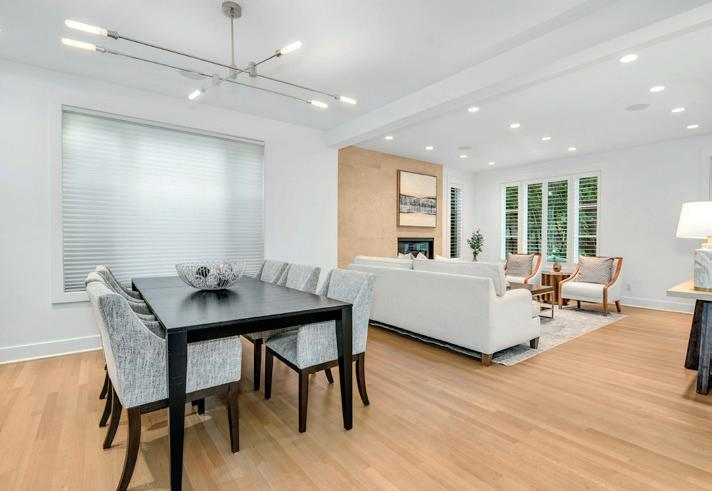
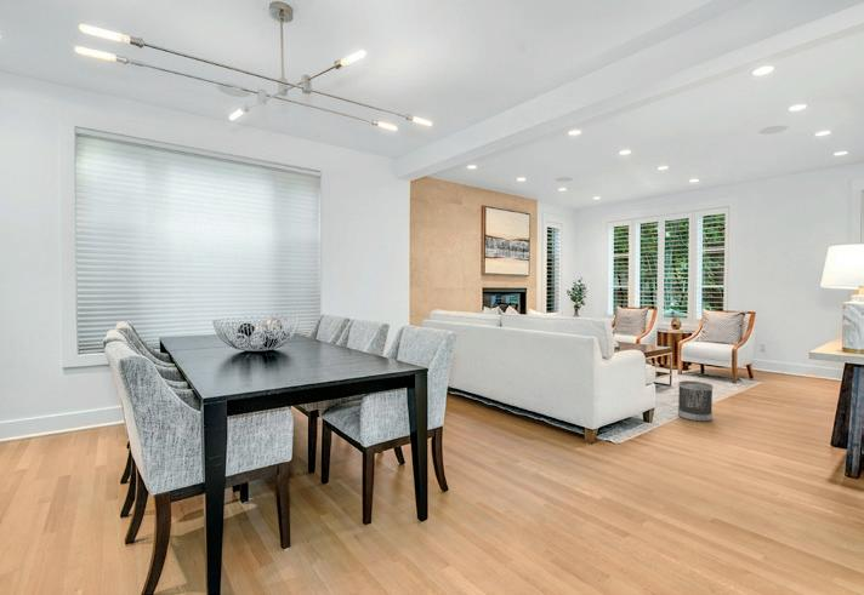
+ wastebasket (694, 400)
